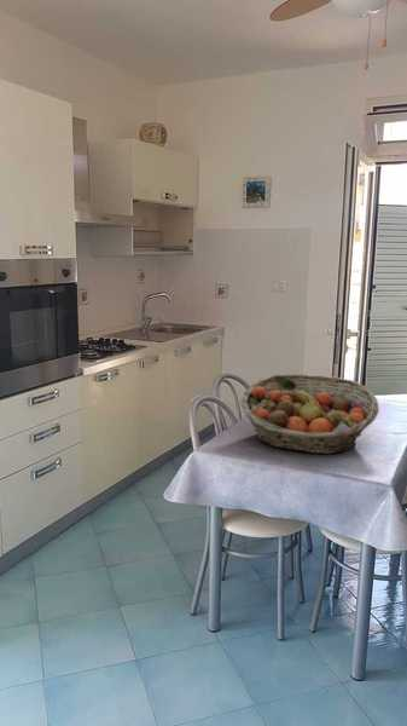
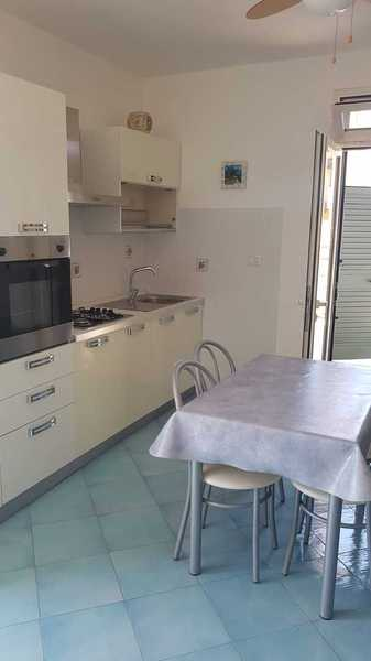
- fruit basket (307, 411)
